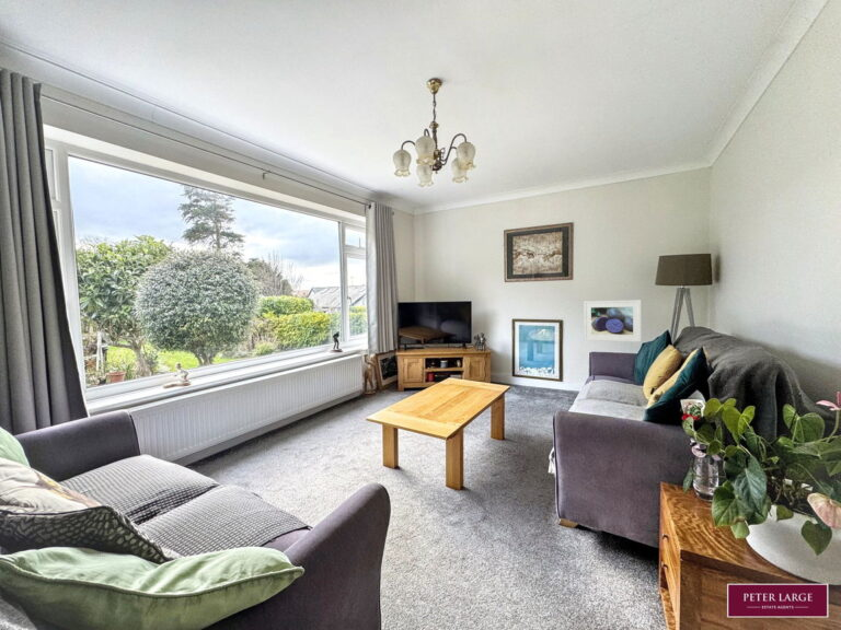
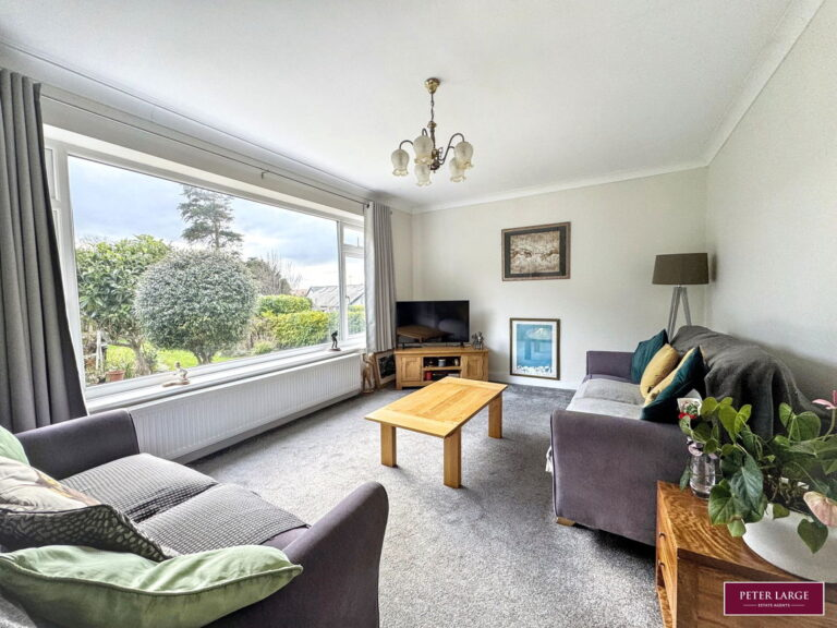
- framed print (611, 320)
